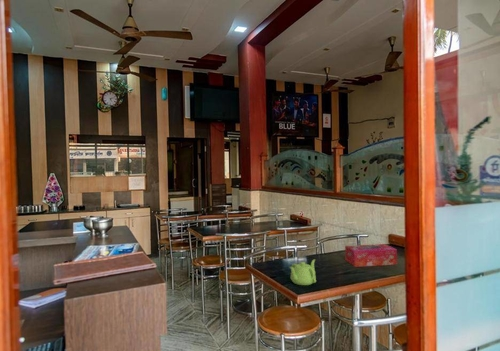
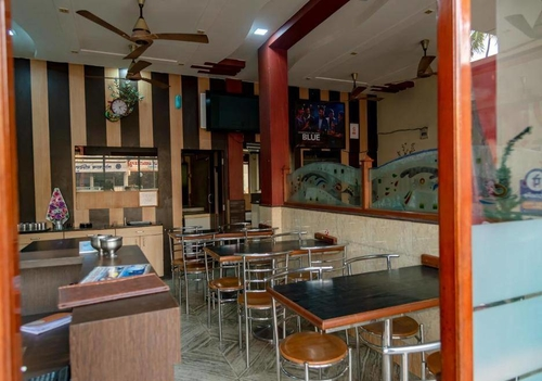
- teapot (303, 271)
- tissue box (370, 254)
